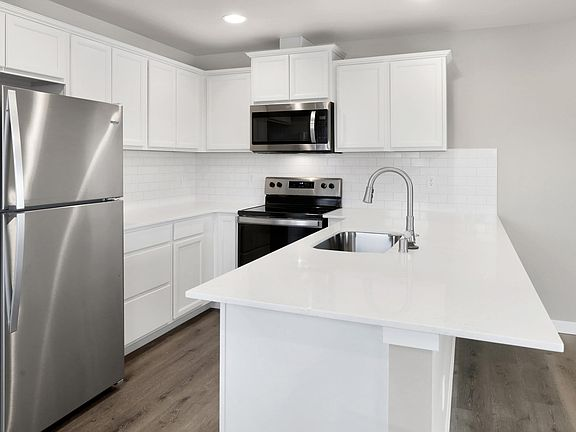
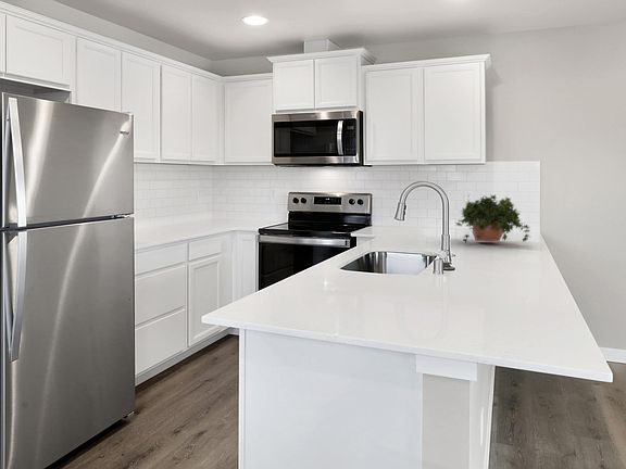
+ potted plant (489, 218)
